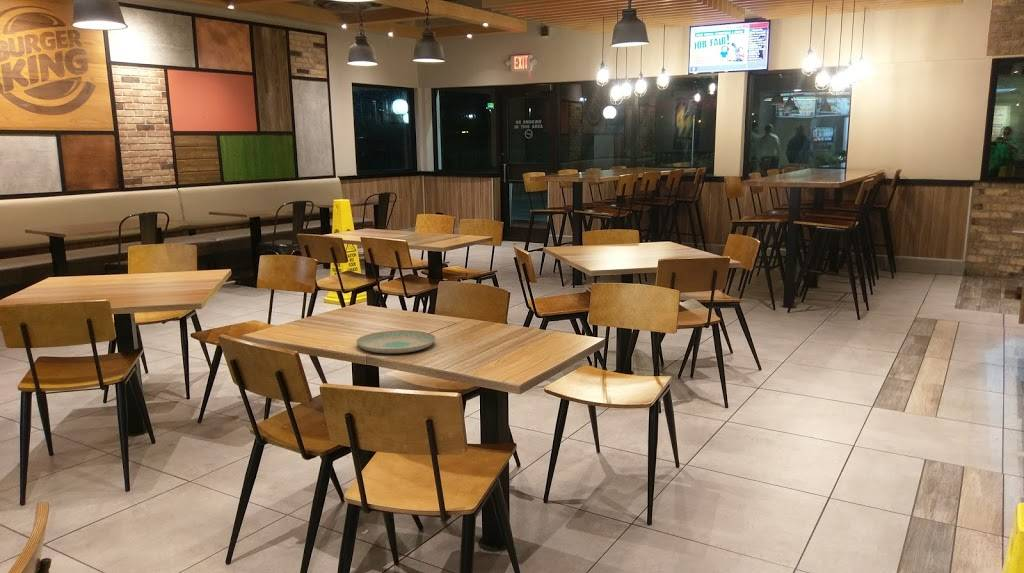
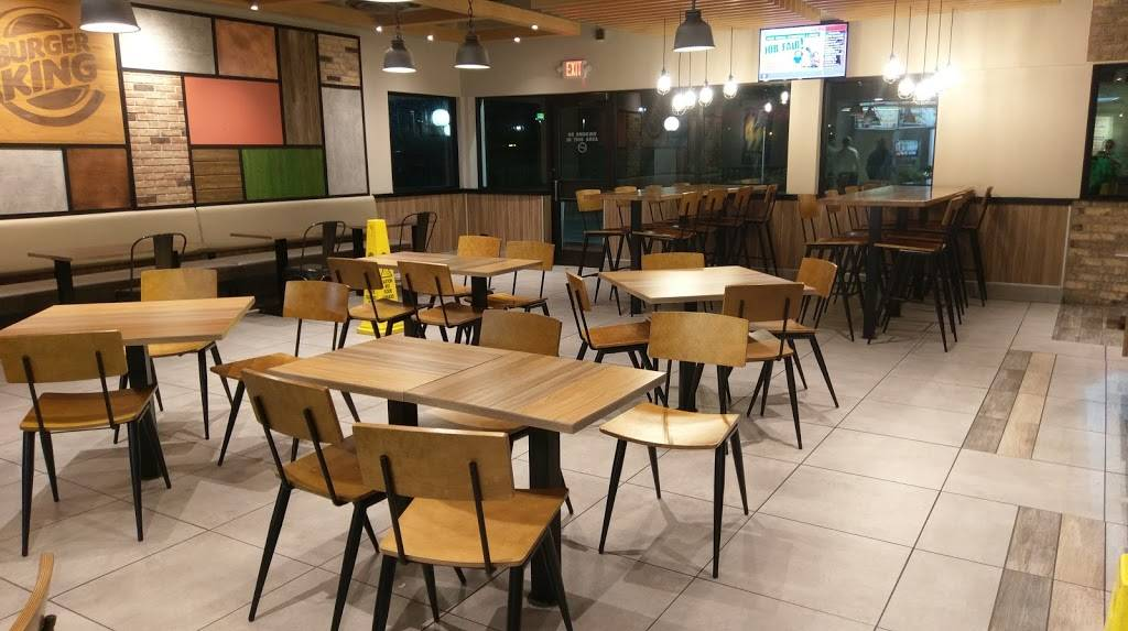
- plate (396, 342)
